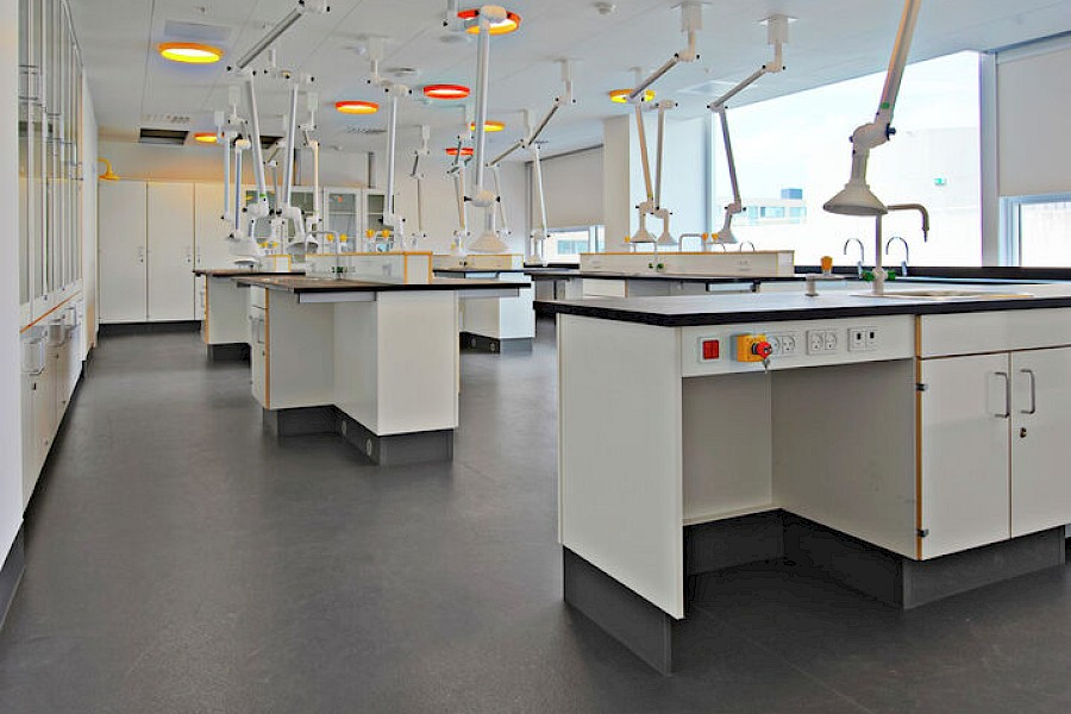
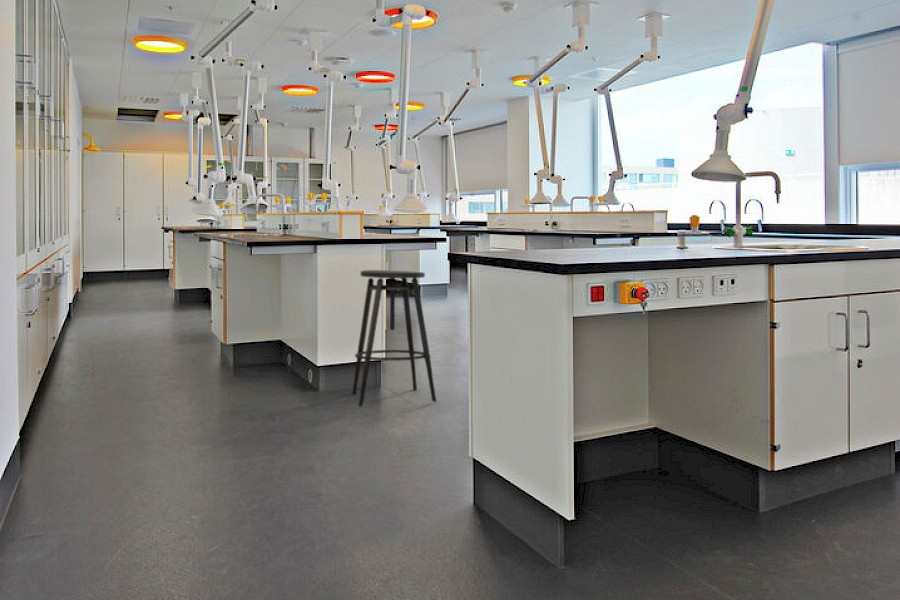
+ stool (389, 329)
